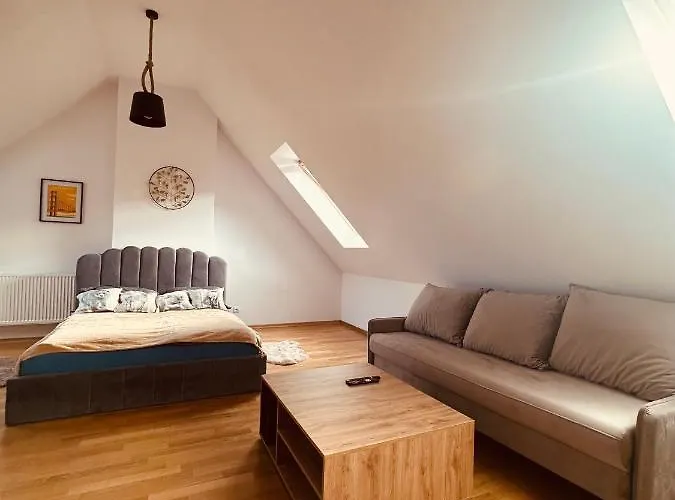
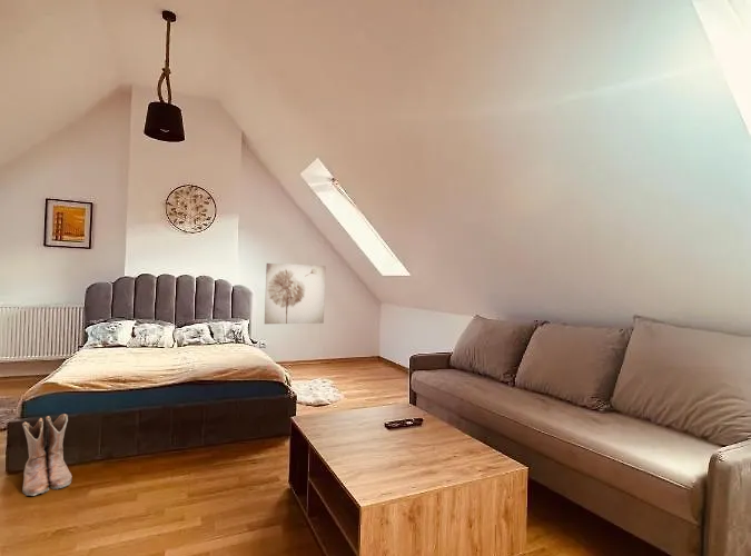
+ wall art (295, 294)
+ boots (47, 450)
